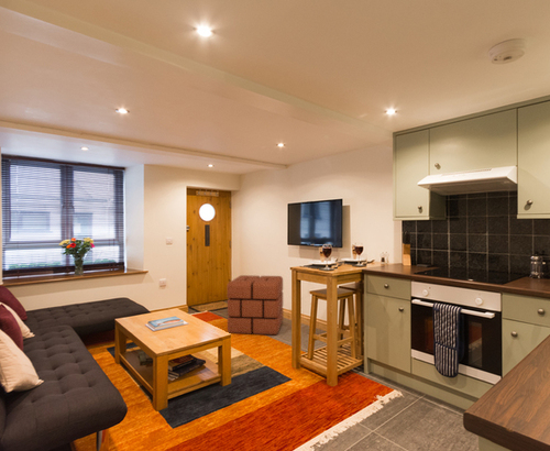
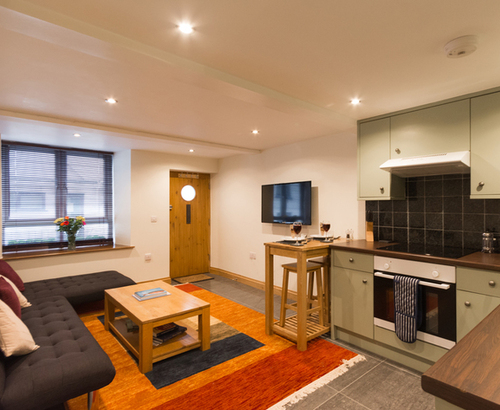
- pouf (256, 302)
